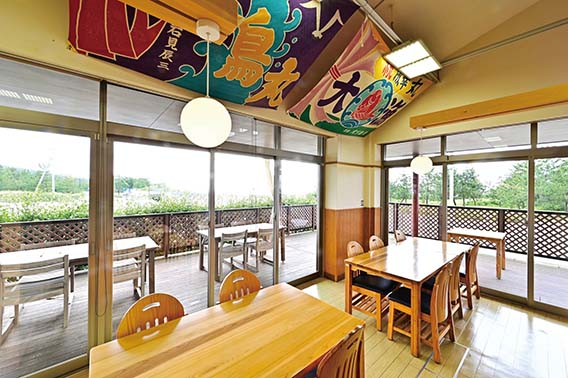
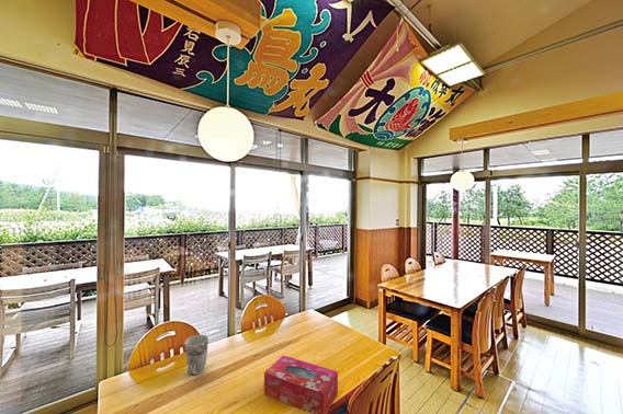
+ tissue box (301, 382)
+ cup (196, 355)
